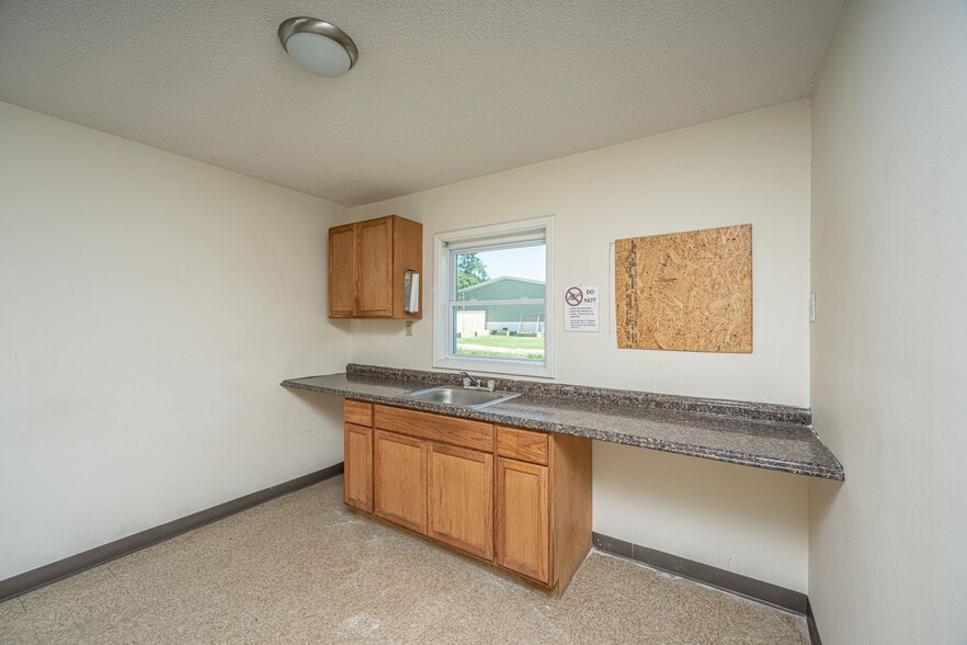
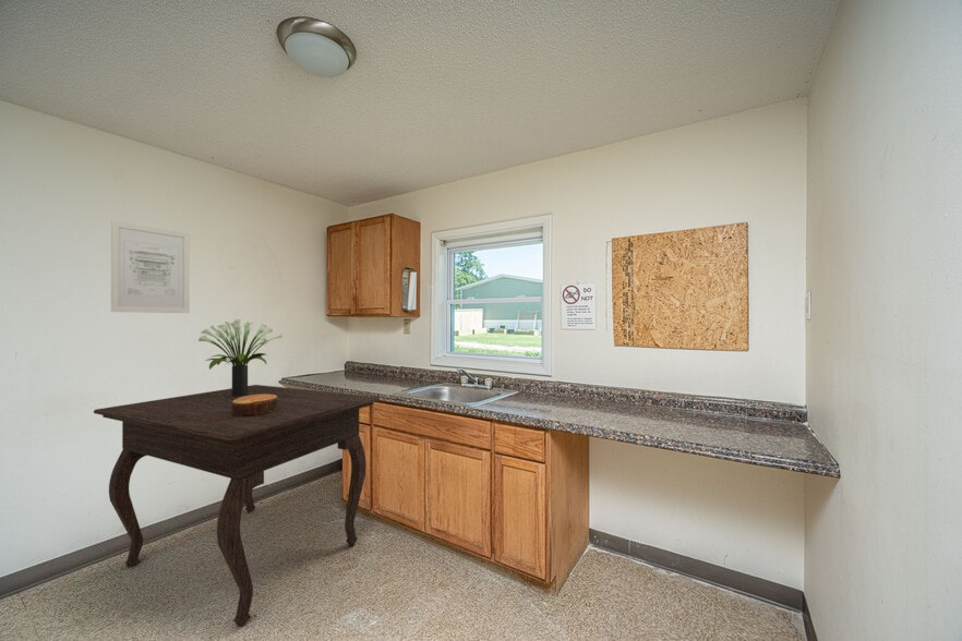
+ potted plant (241, 356)
+ bowl (255, 403)
+ dining table (246, 477)
+ wall art (153, 269)
